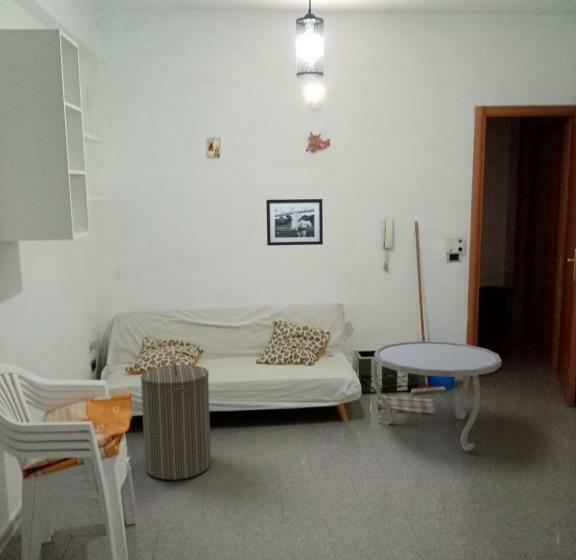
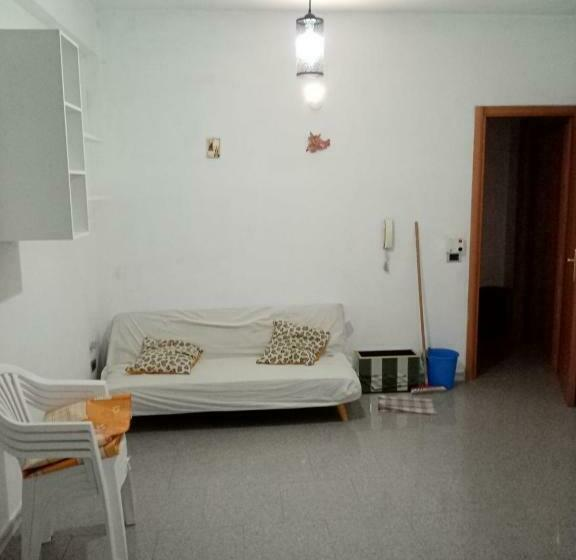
- picture frame (294, 222)
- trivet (436, 375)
- laundry hamper (176, 412)
